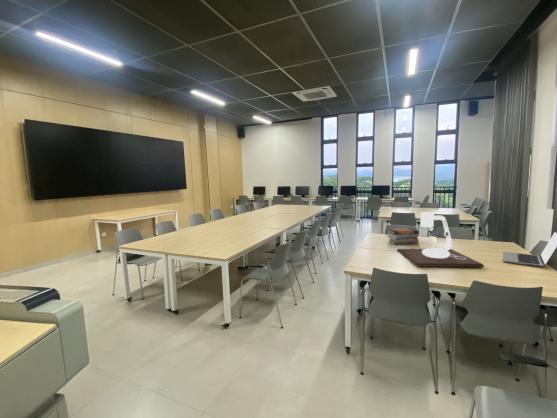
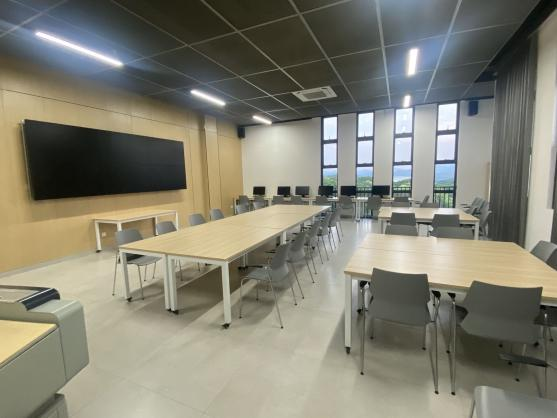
- book stack (402, 236)
- desk lamp (444, 234)
- laptop (529, 254)
